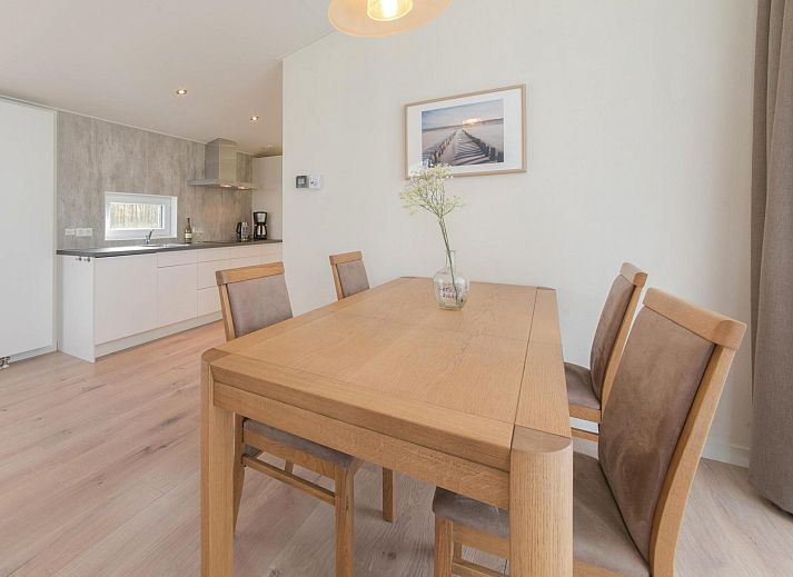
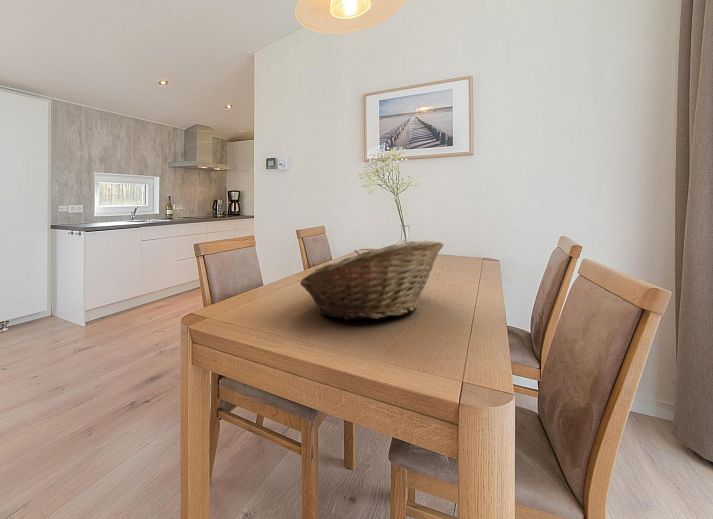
+ fruit basket (375, 275)
